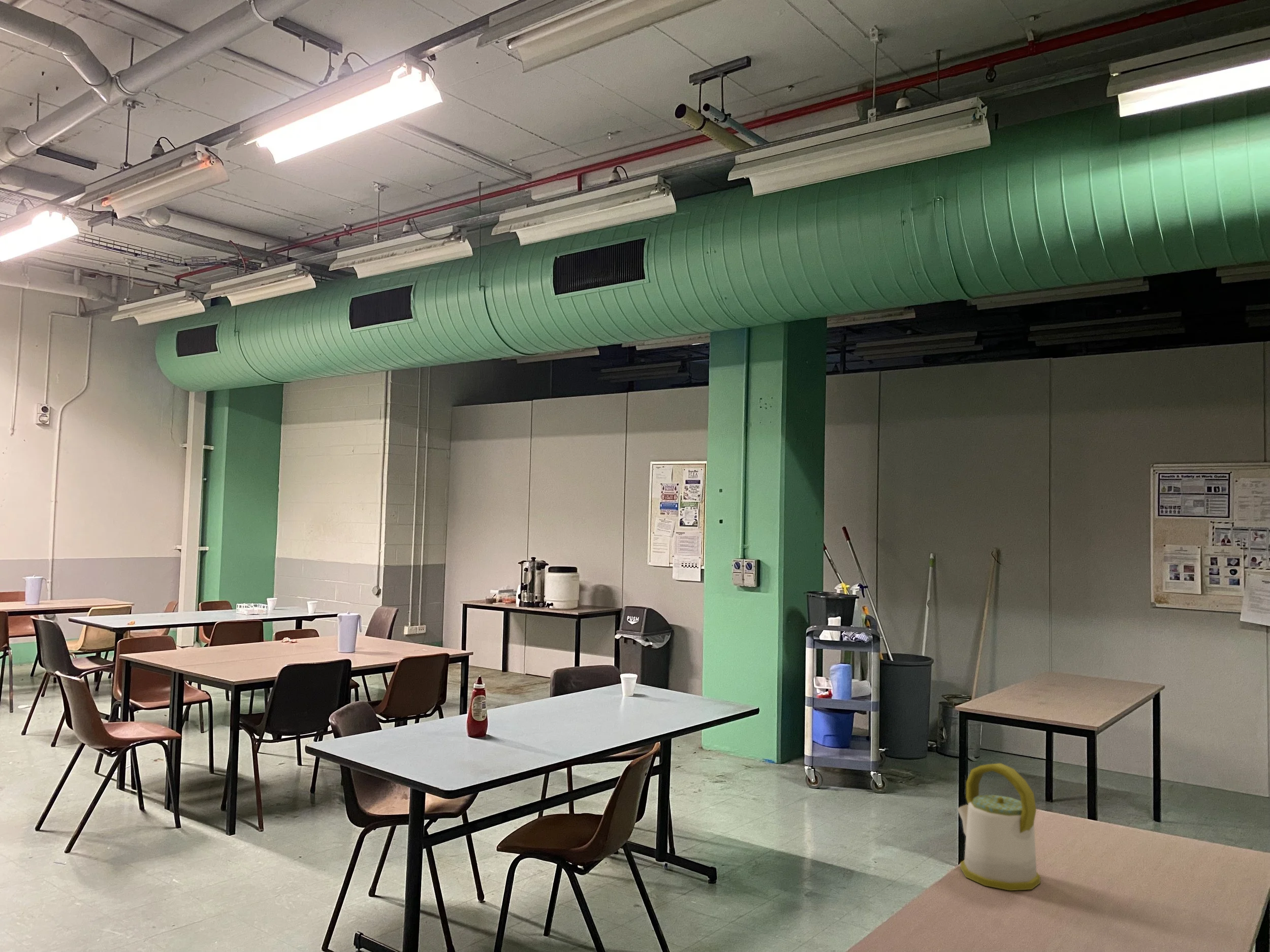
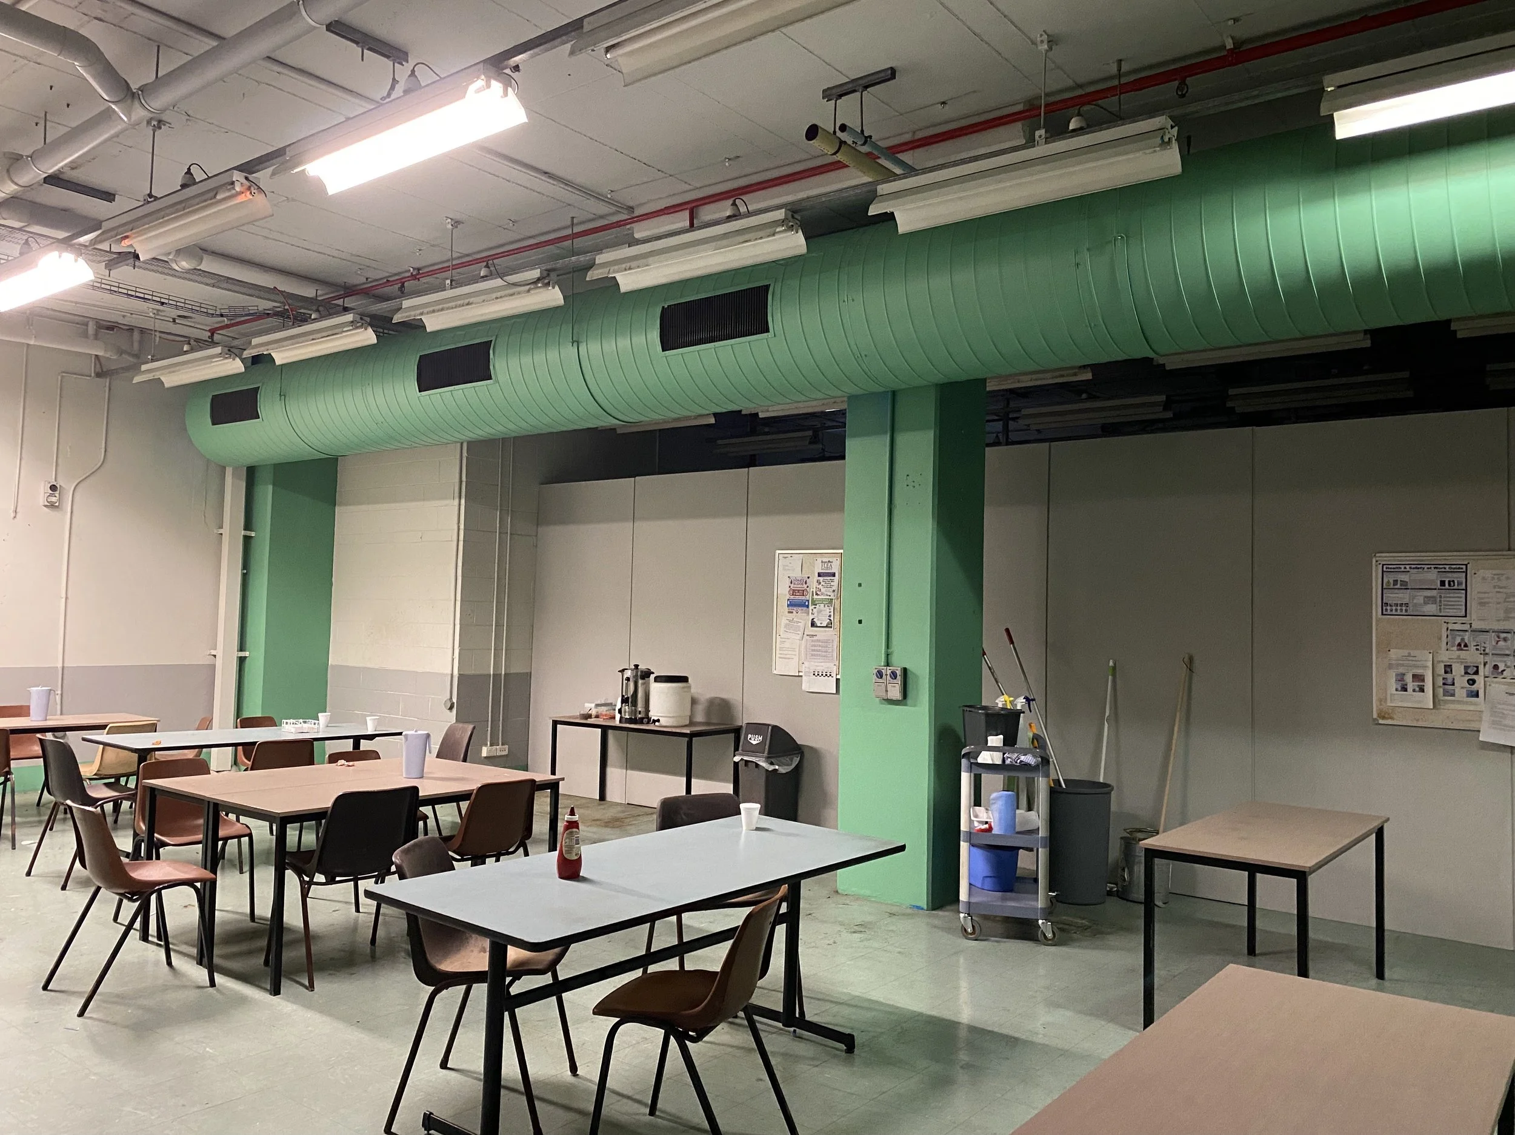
- kettle (994, 817)
